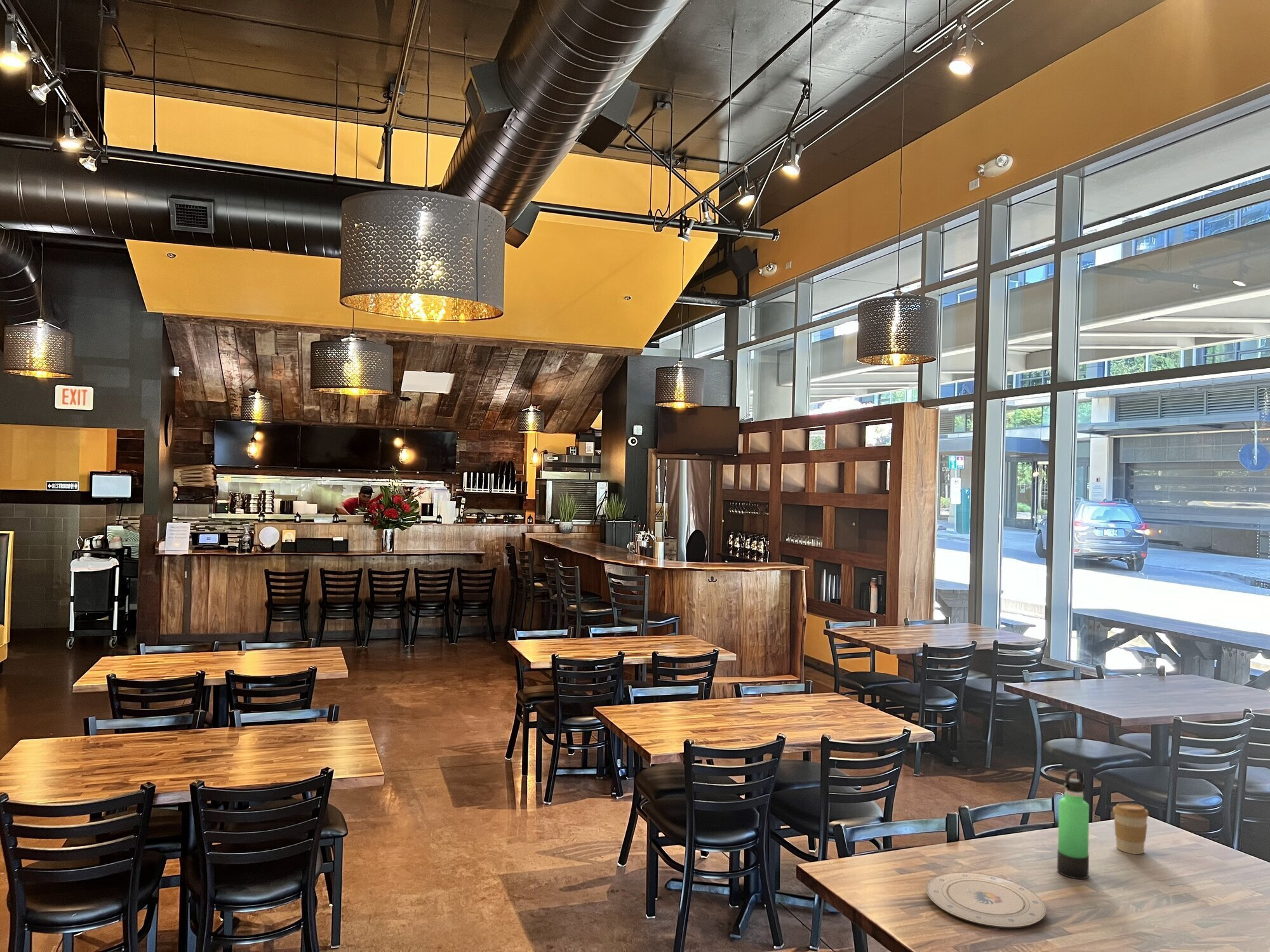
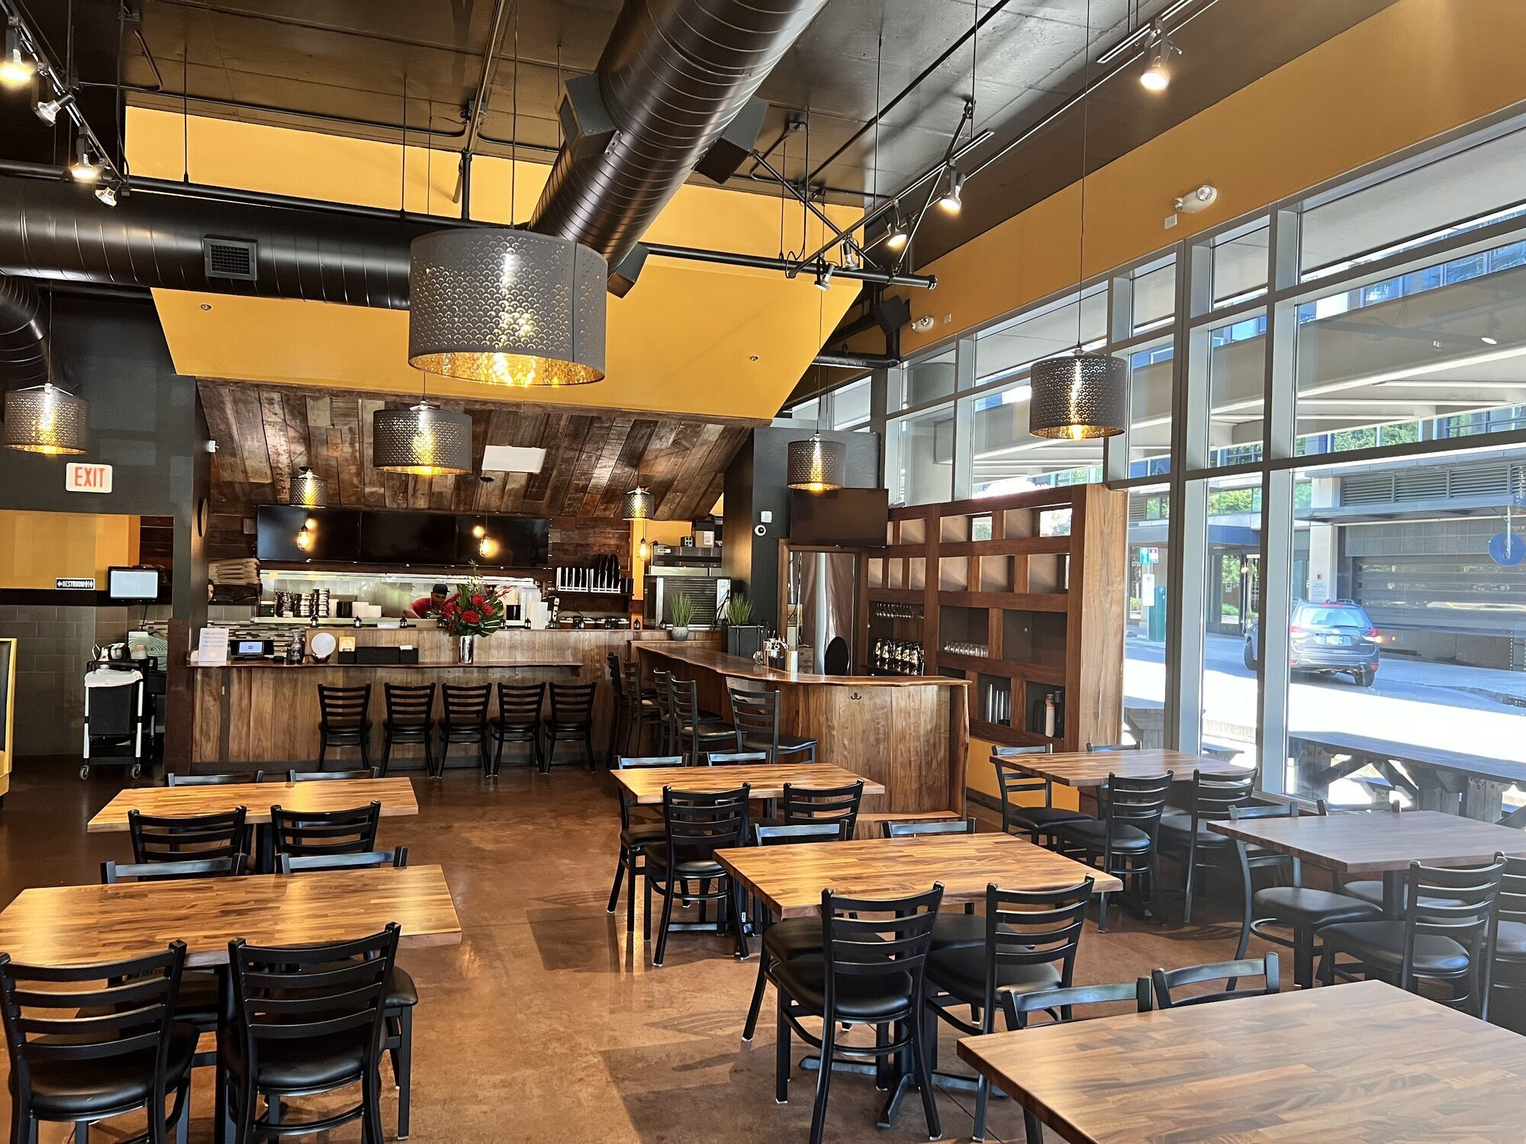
- coffee cup (1130, 826)
- thermos bottle (1073, 821)
- plate (984, 900)
